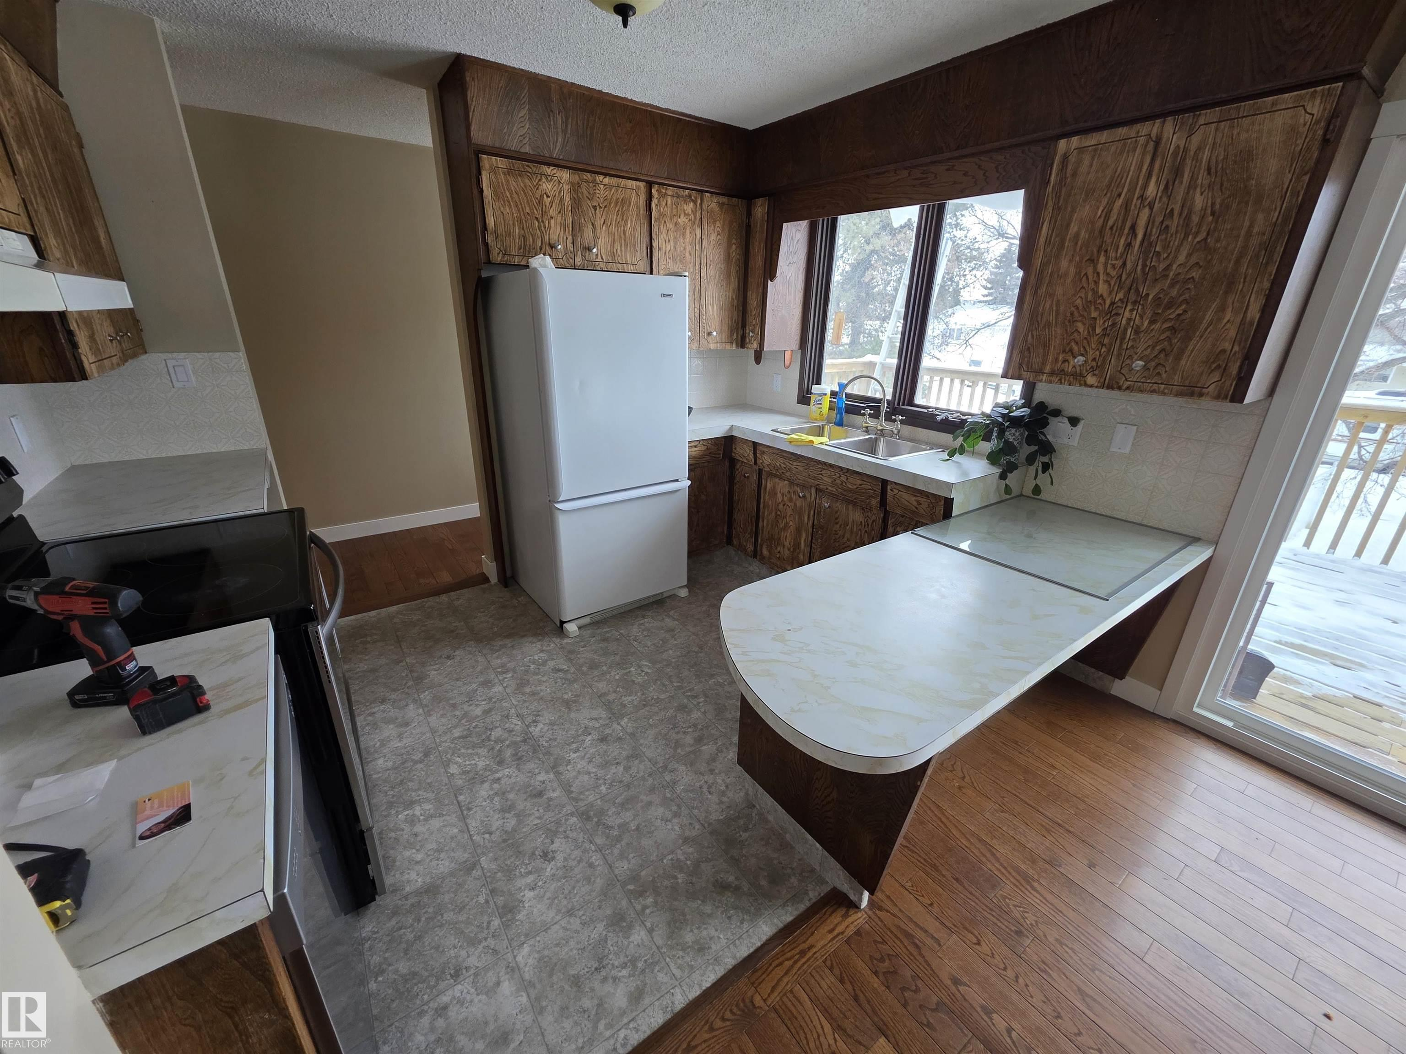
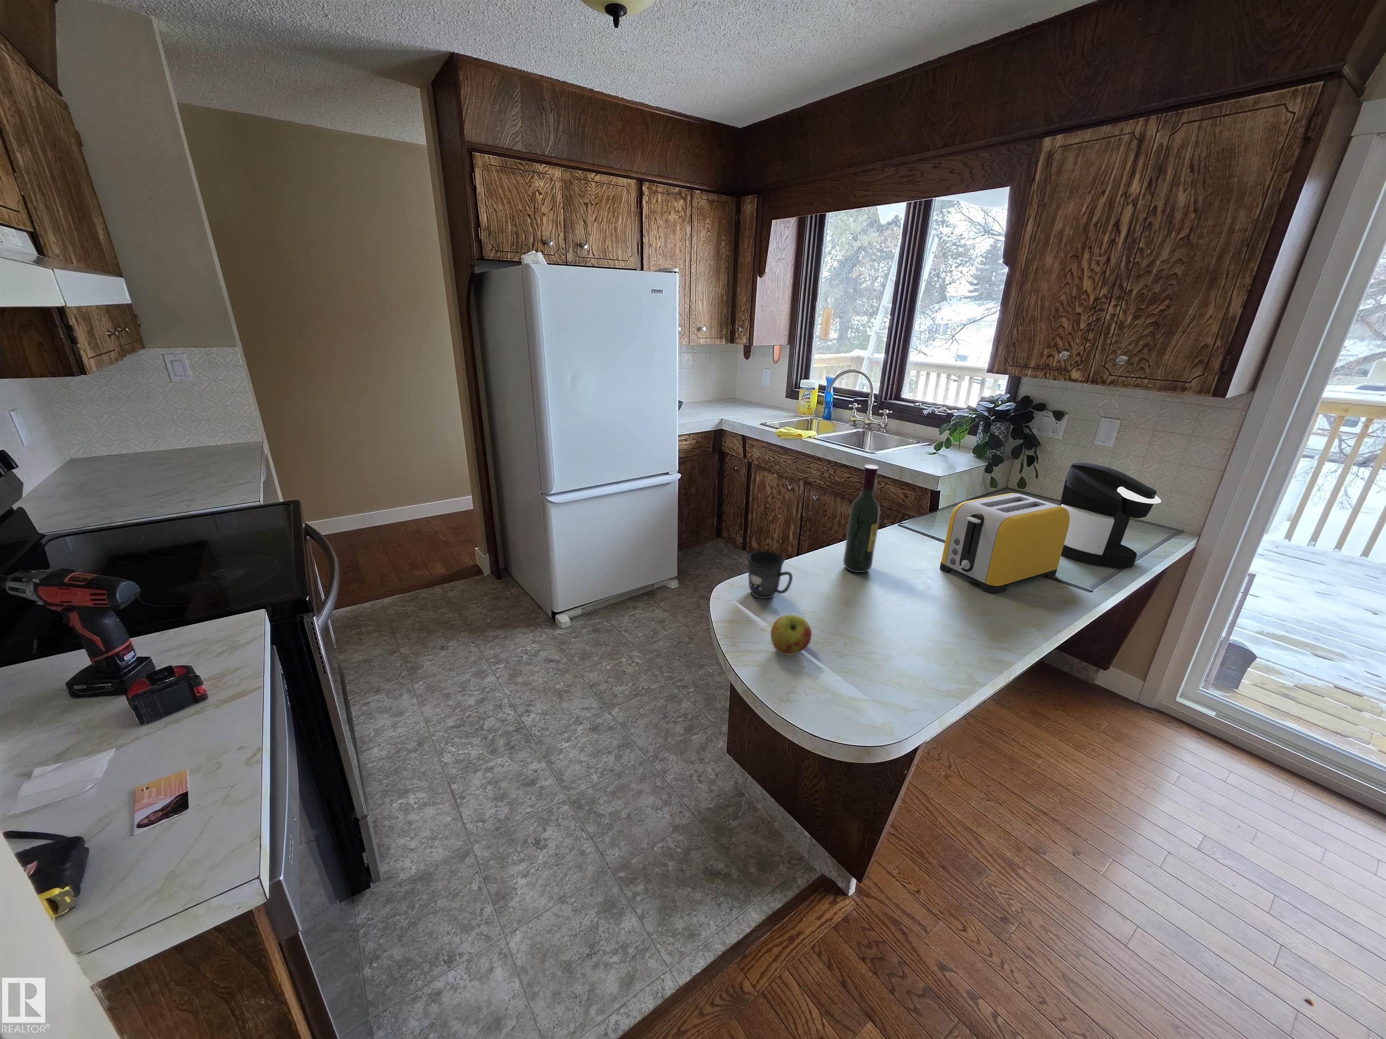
+ wine bottle (863, 518)
+ mug (769, 577)
+ toaster (1003, 539)
+ apple (791, 634)
+ coffee maker (1104, 513)
